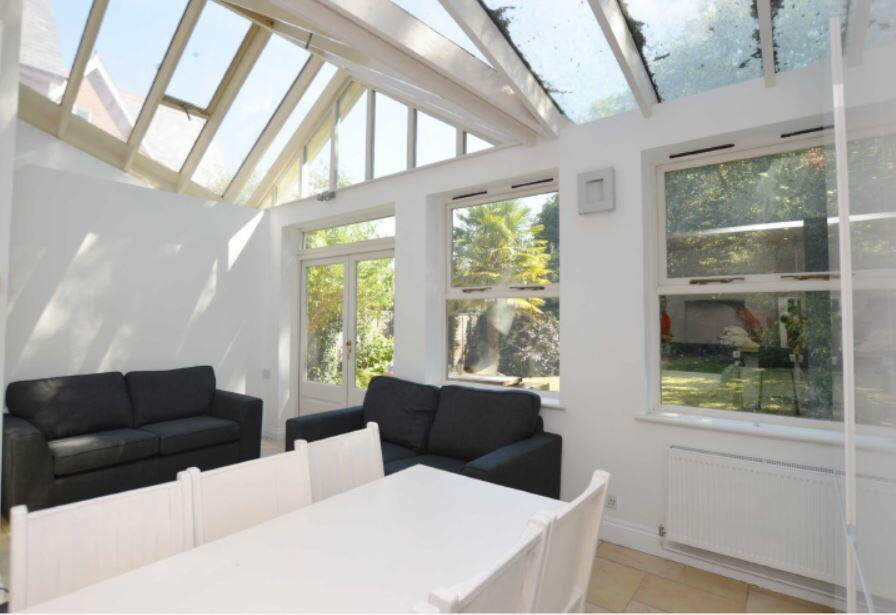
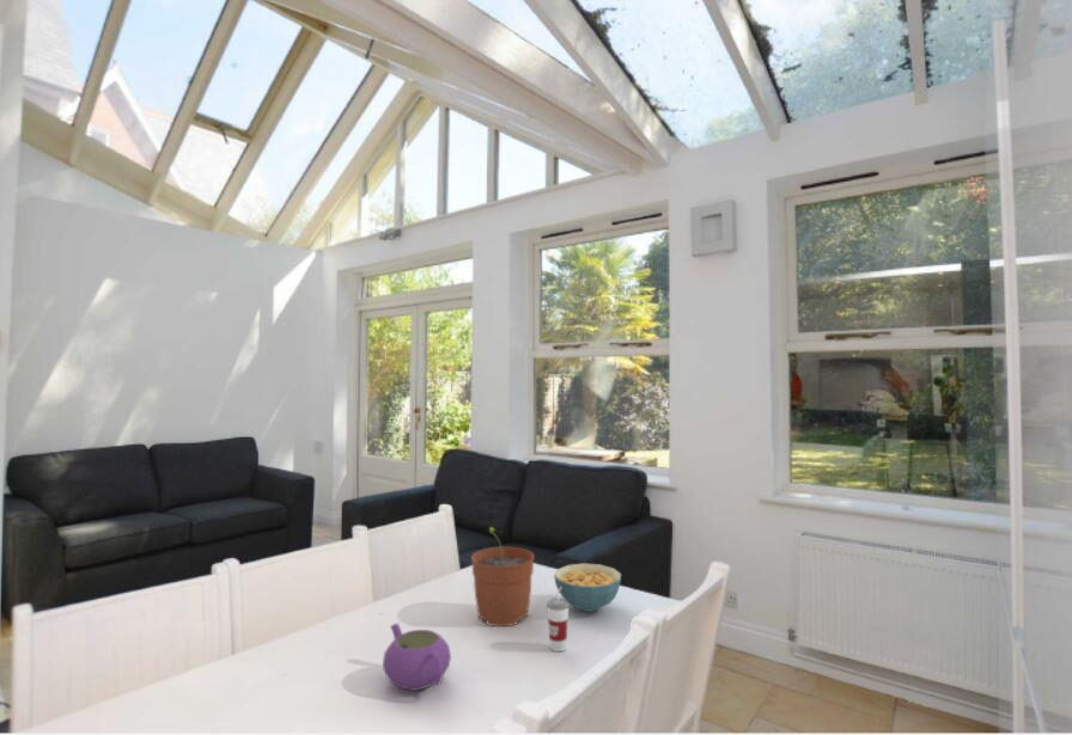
+ cereal bowl (587, 590)
+ cup (558, 617)
+ plant pot (502, 570)
+ teapot (415, 659)
